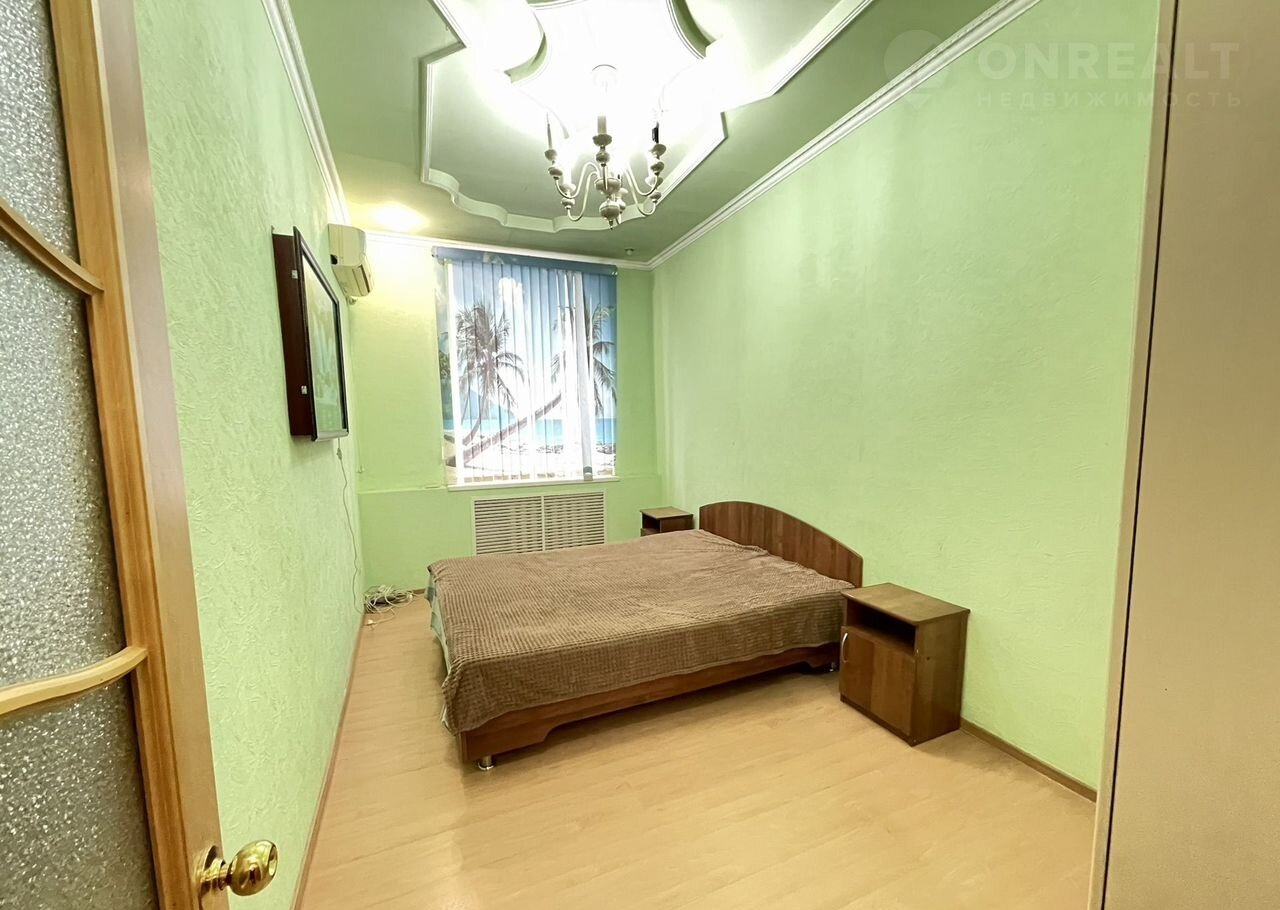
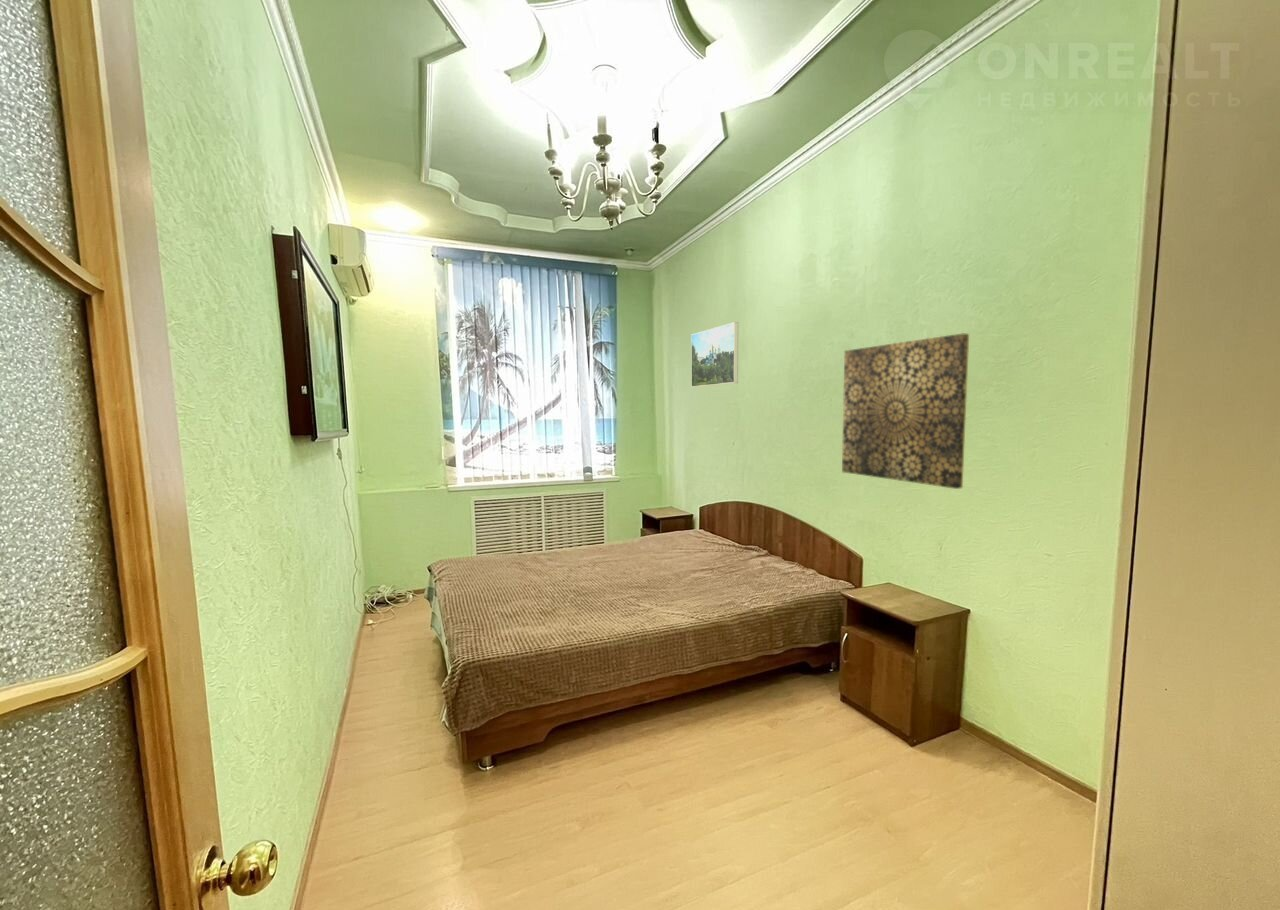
+ wall art (897, 412)
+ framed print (712, 357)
